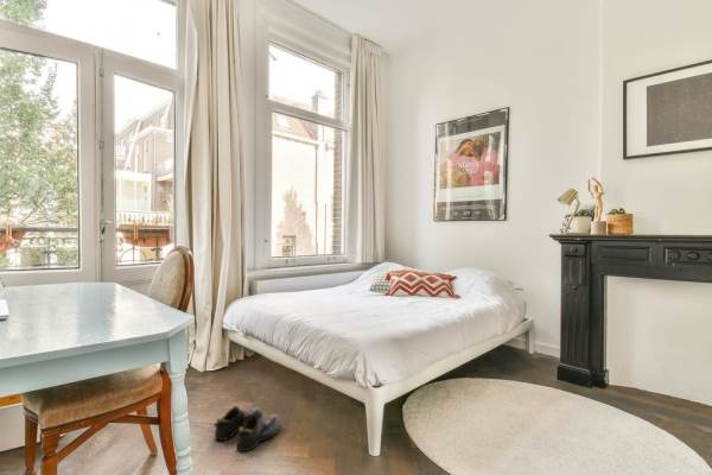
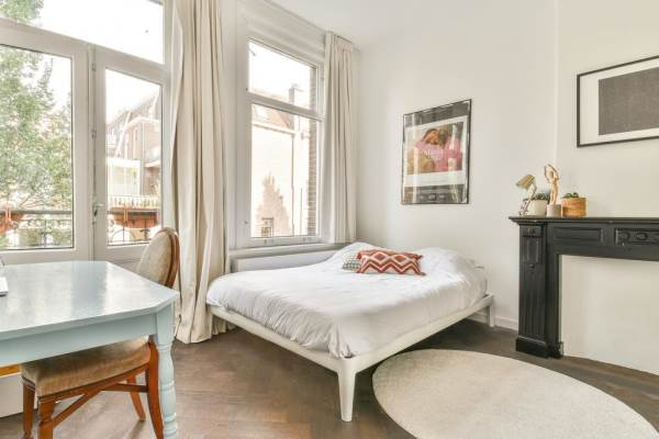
- shoe (248, 420)
